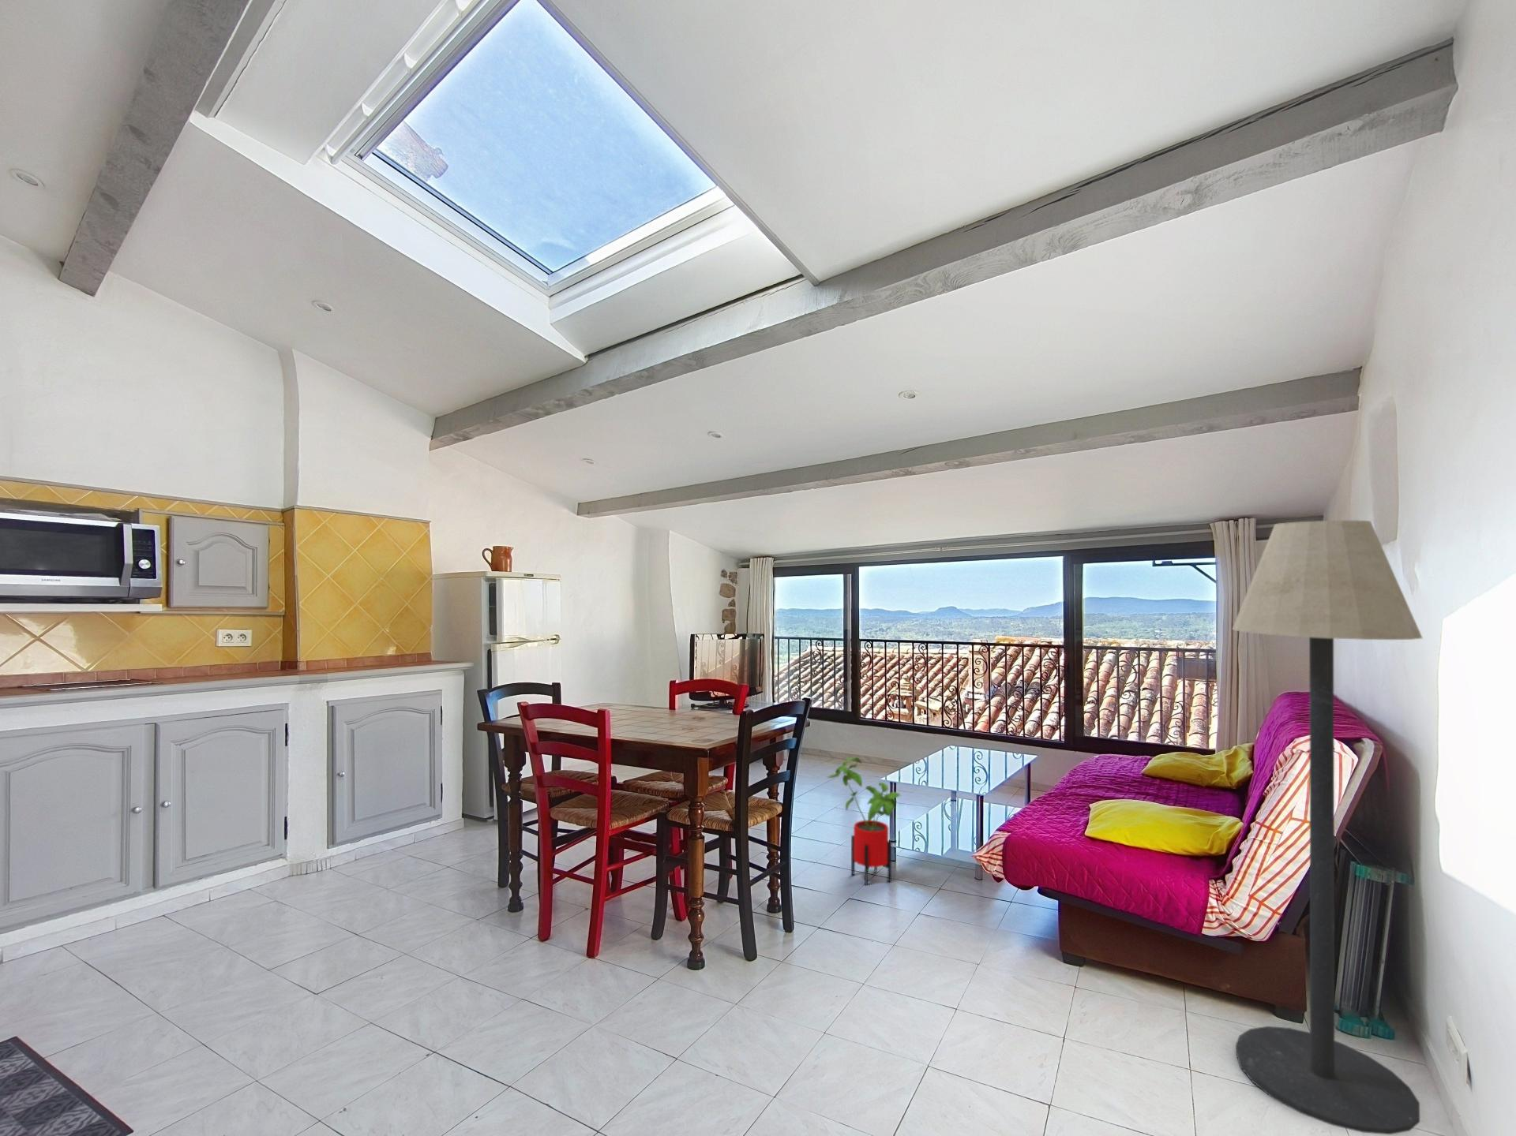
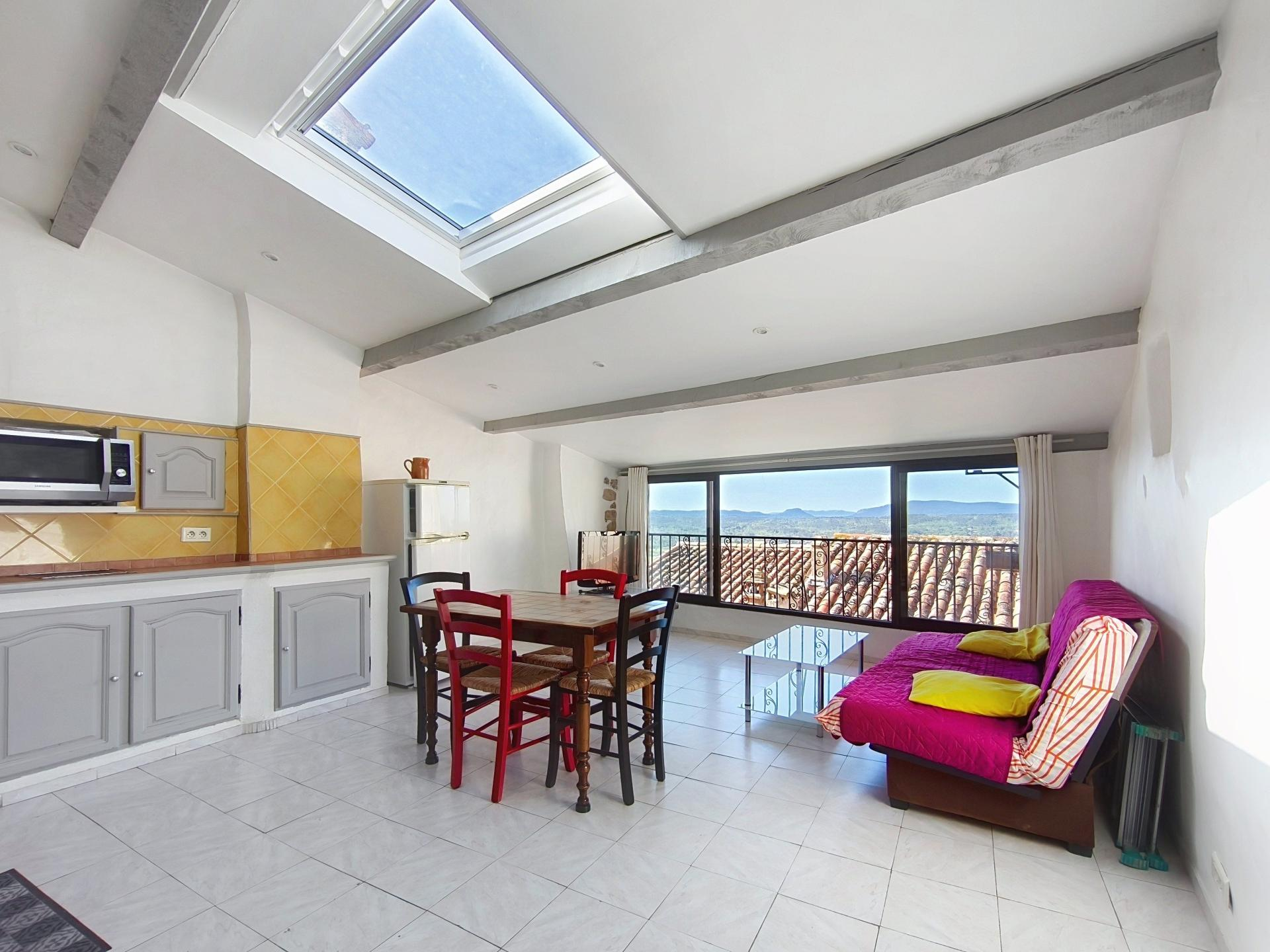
- floor lamp (1321, 801)
- house plant (868, 819)
